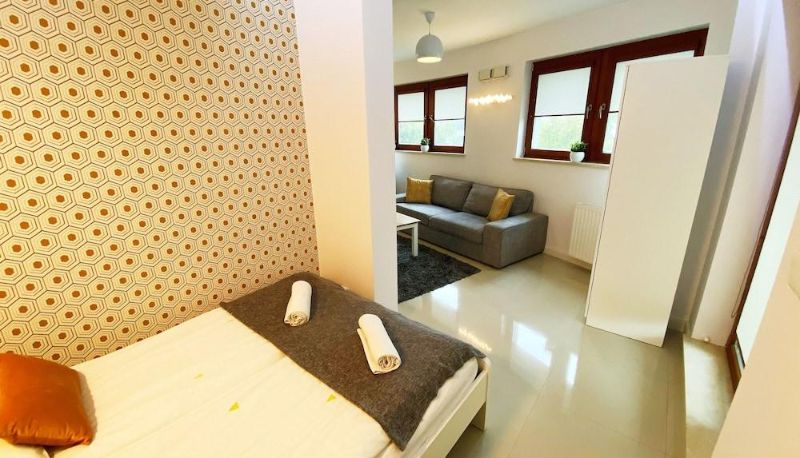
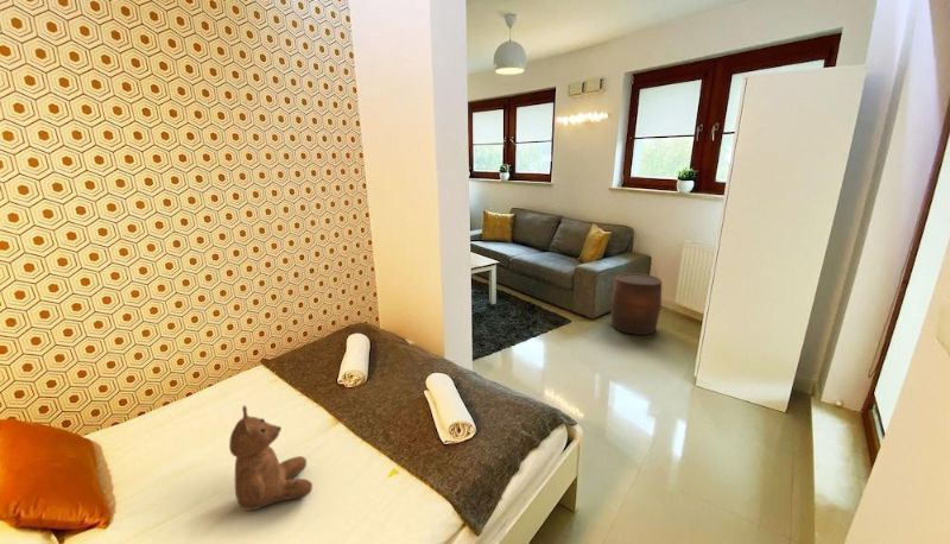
+ teddy bear (270, 451)
+ stool (635, 302)
